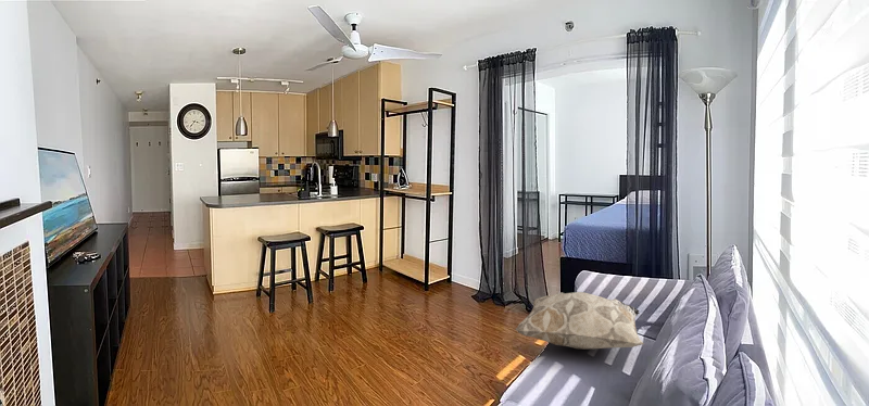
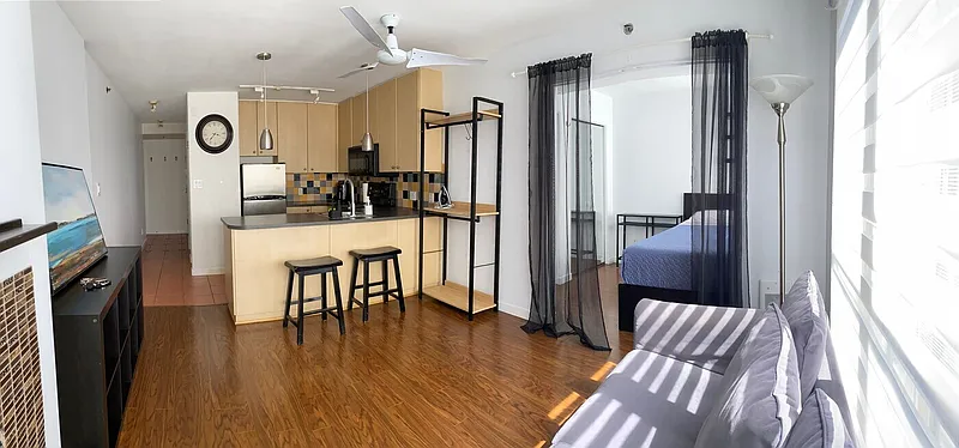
- decorative pillow (580, 319)
